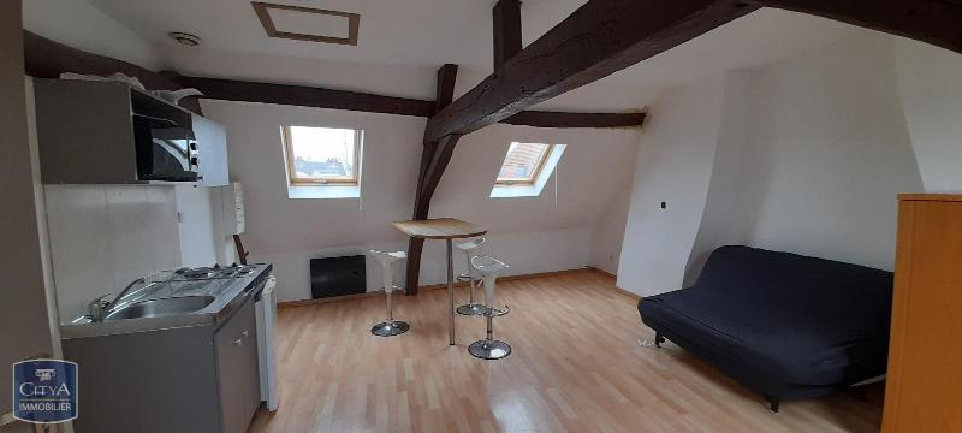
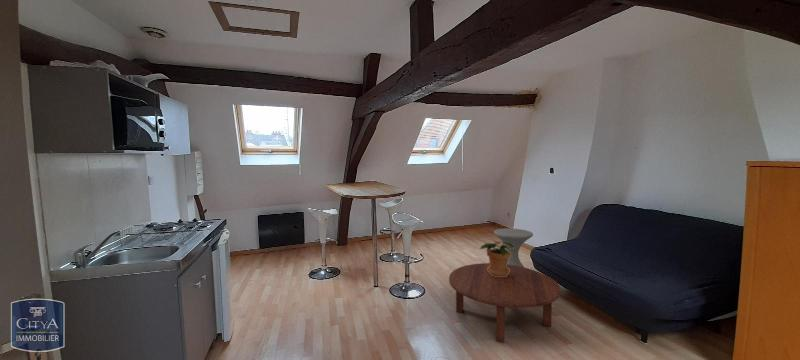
+ coffee table (501, 299)
+ potted plant (495, 256)
+ side table (512, 253)
